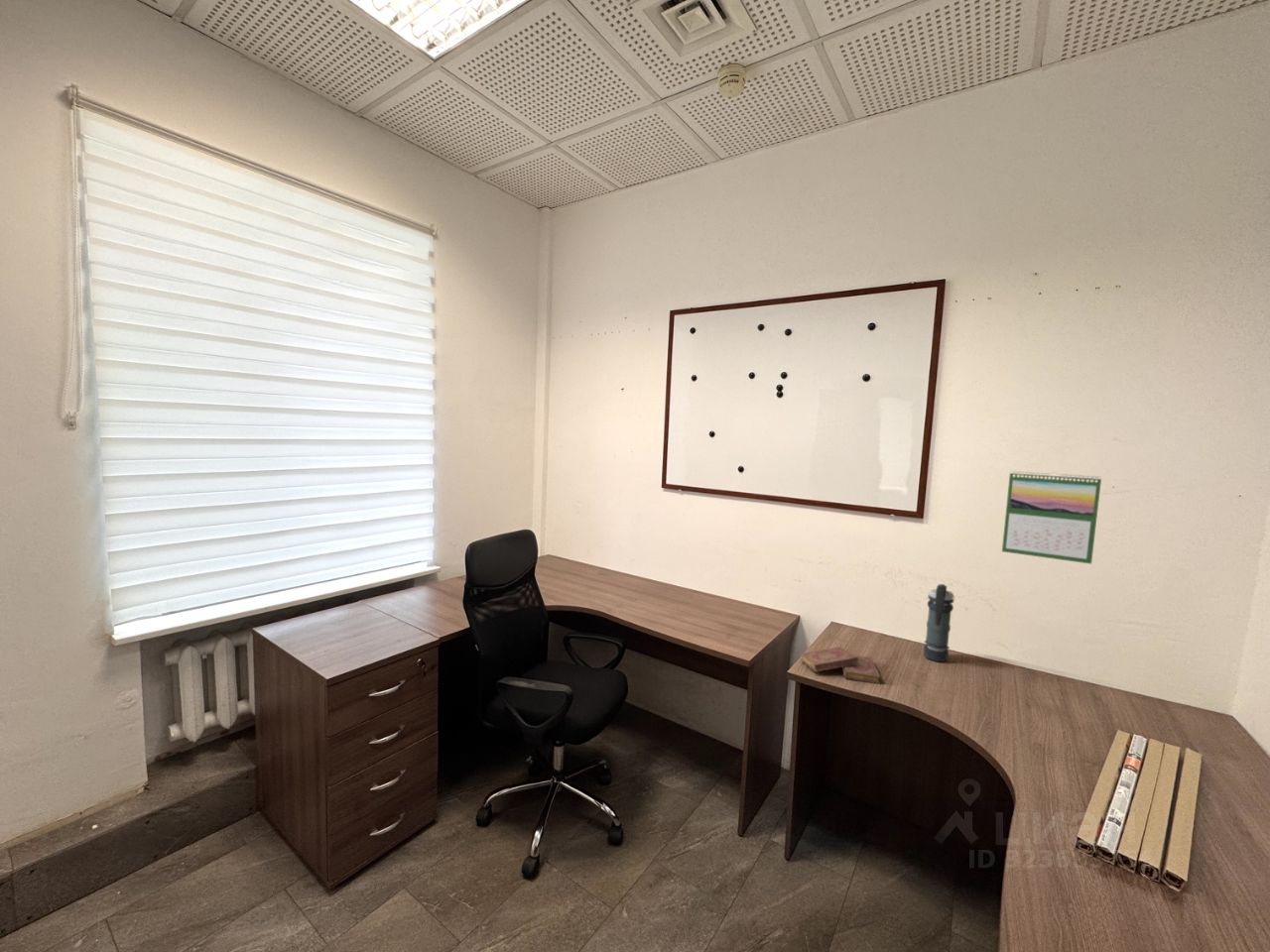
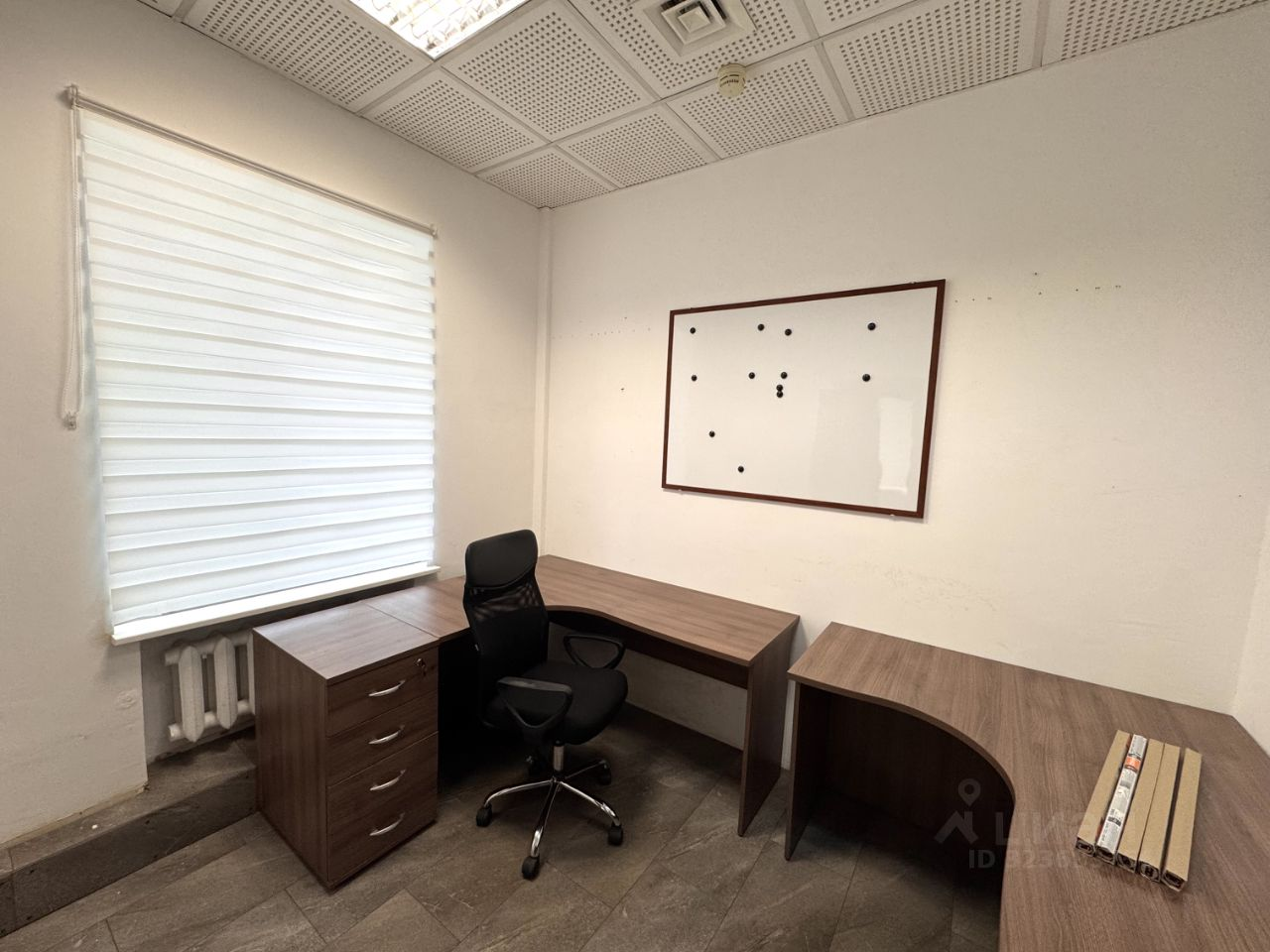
- smoke grenade (938, 623)
- book (836, 659)
- calendar (1049, 515)
